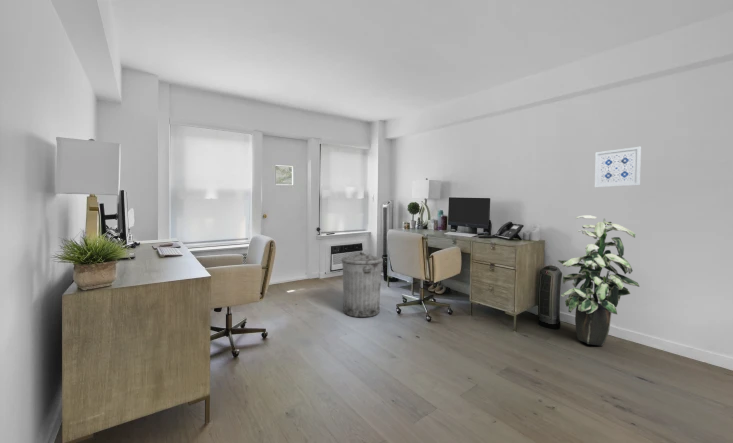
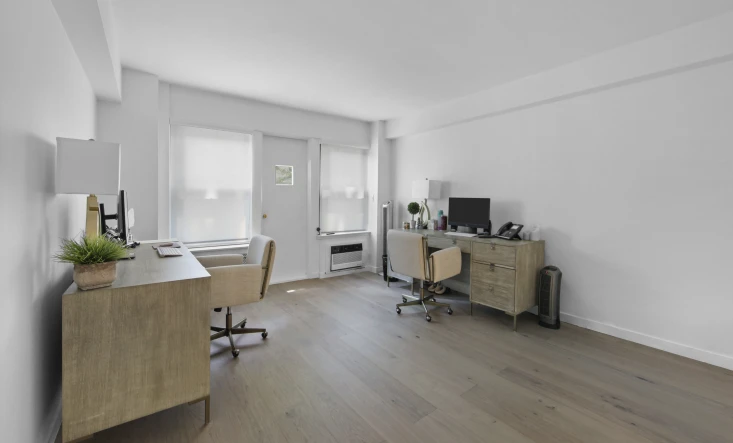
- indoor plant (593, 278)
- wall art (616, 168)
- trash can (361, 281)
